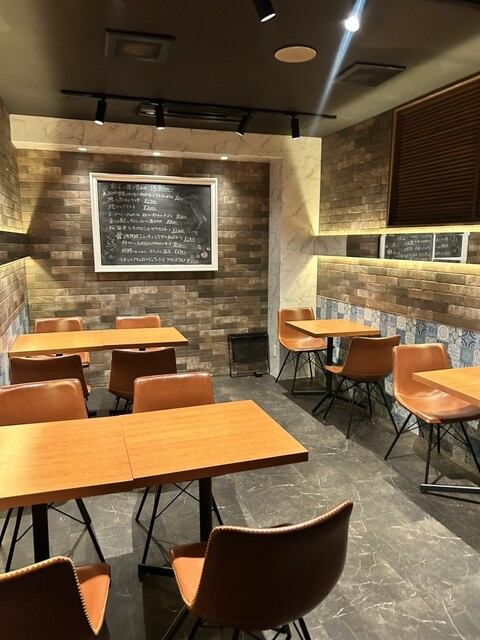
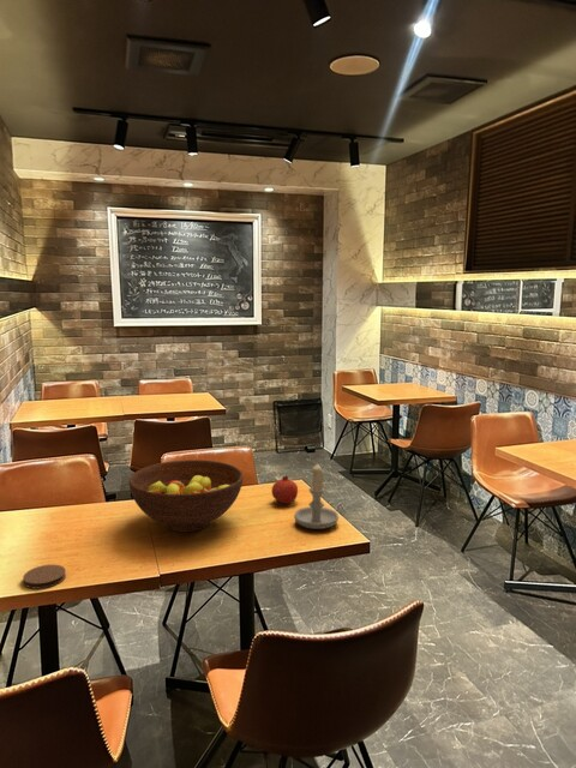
+ fruit (284, 488)
+ fruit bowl (187, 499)
+ coaster (44, 576)
+ candle (316, 493)
